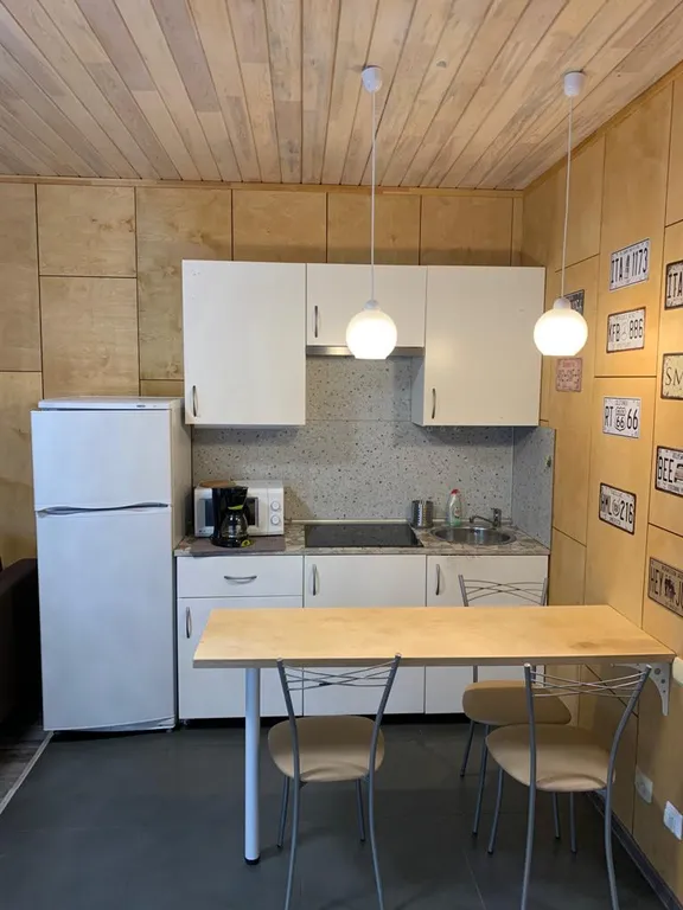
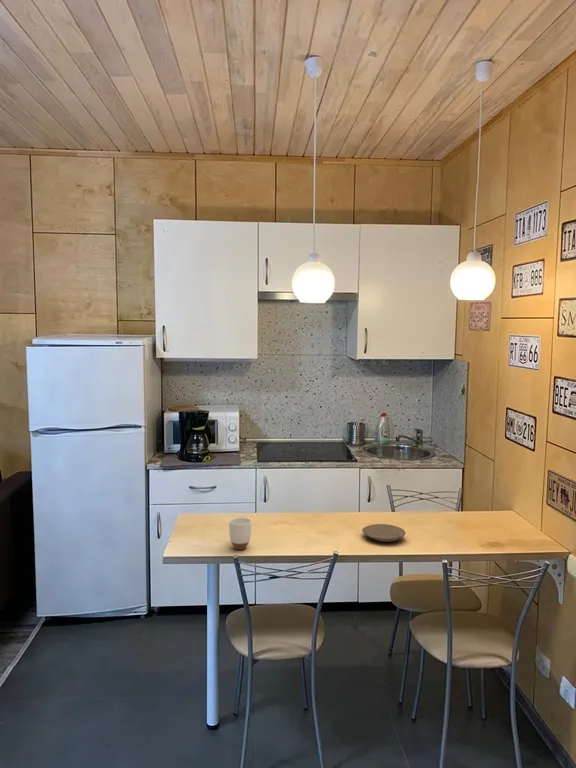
+ plate (383, 534)
+ mug (240, 532)
